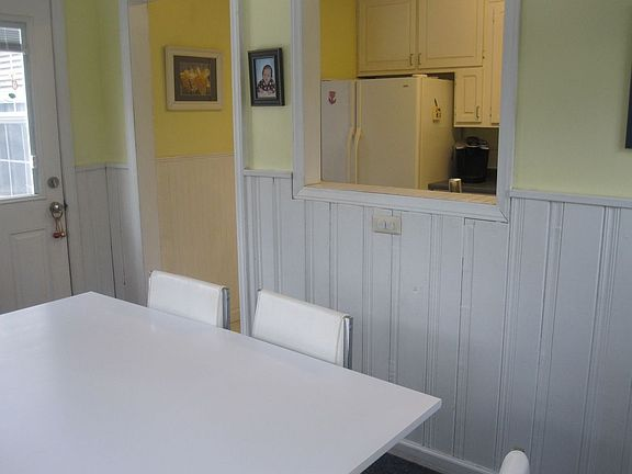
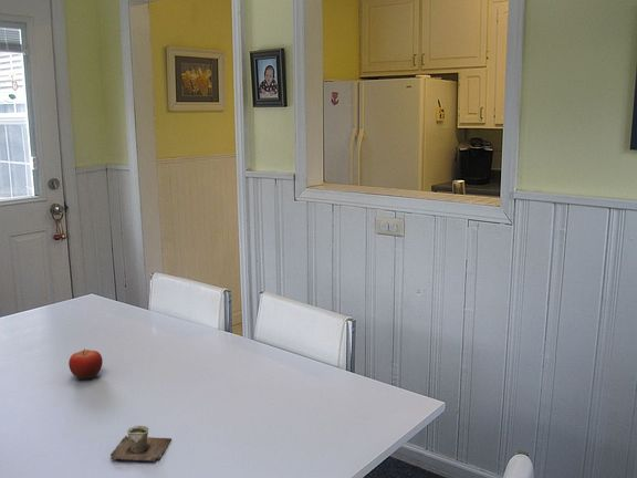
+ fruit (85, 362)
+ cup (139, 438)
